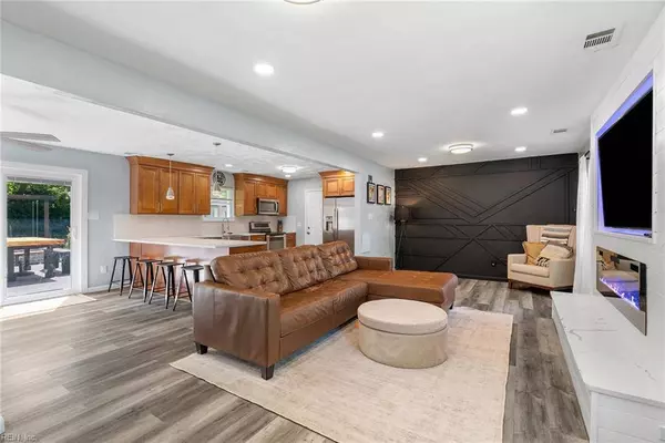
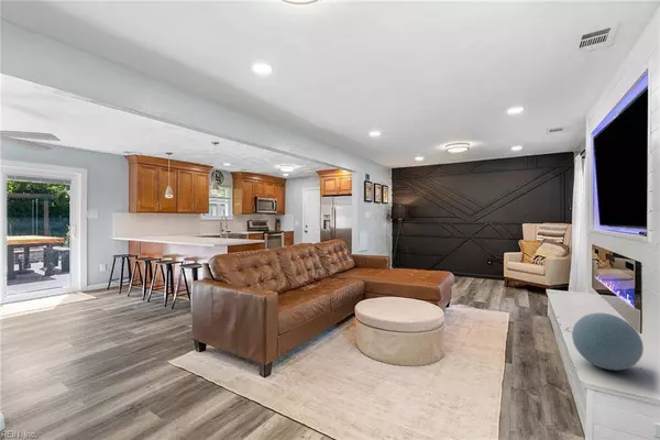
+ decorative orb (605, 340)
